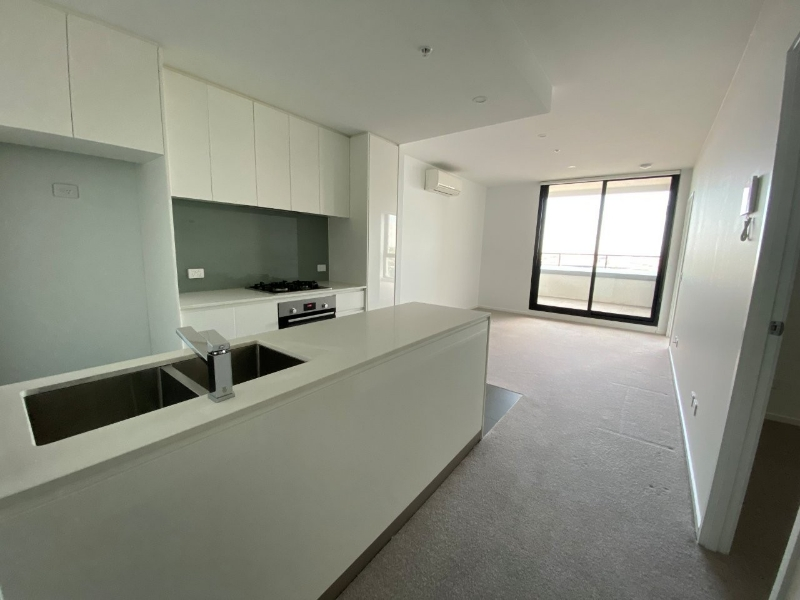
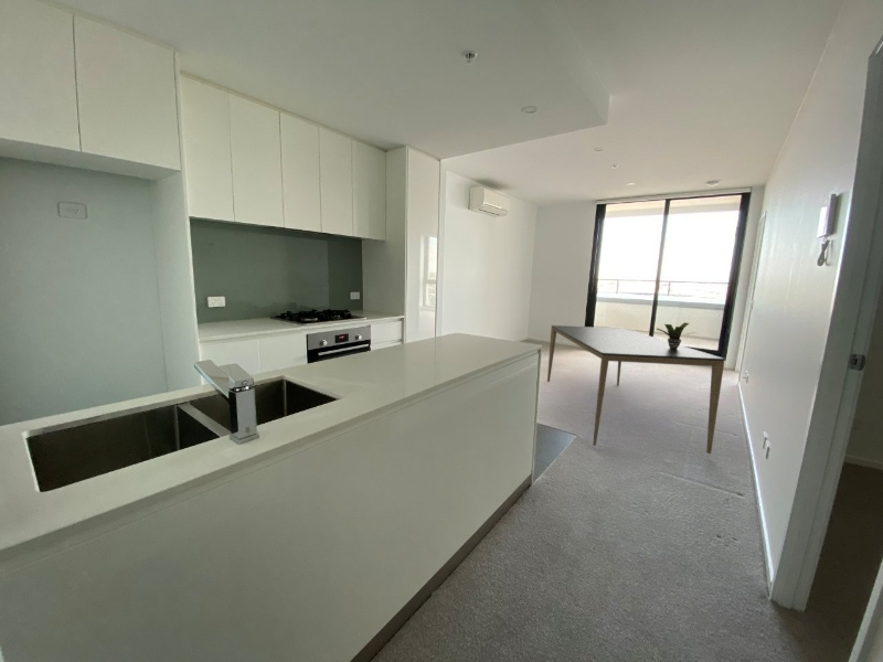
+ potted plant (673, 334)
+ dining table (617, 374)
